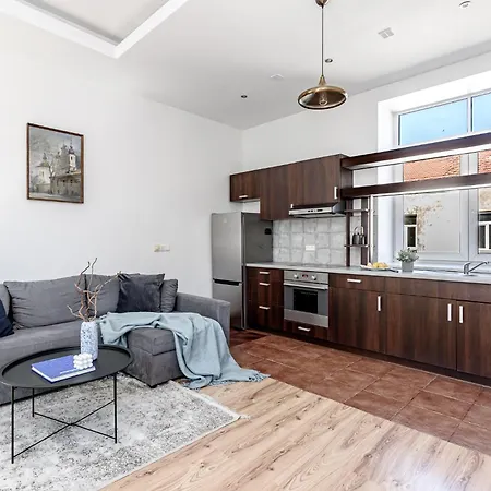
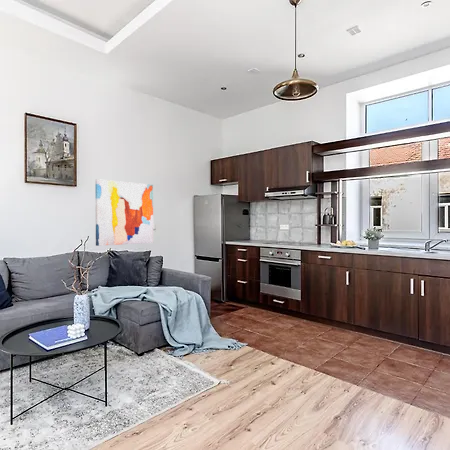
+ wall art (126, 213)
